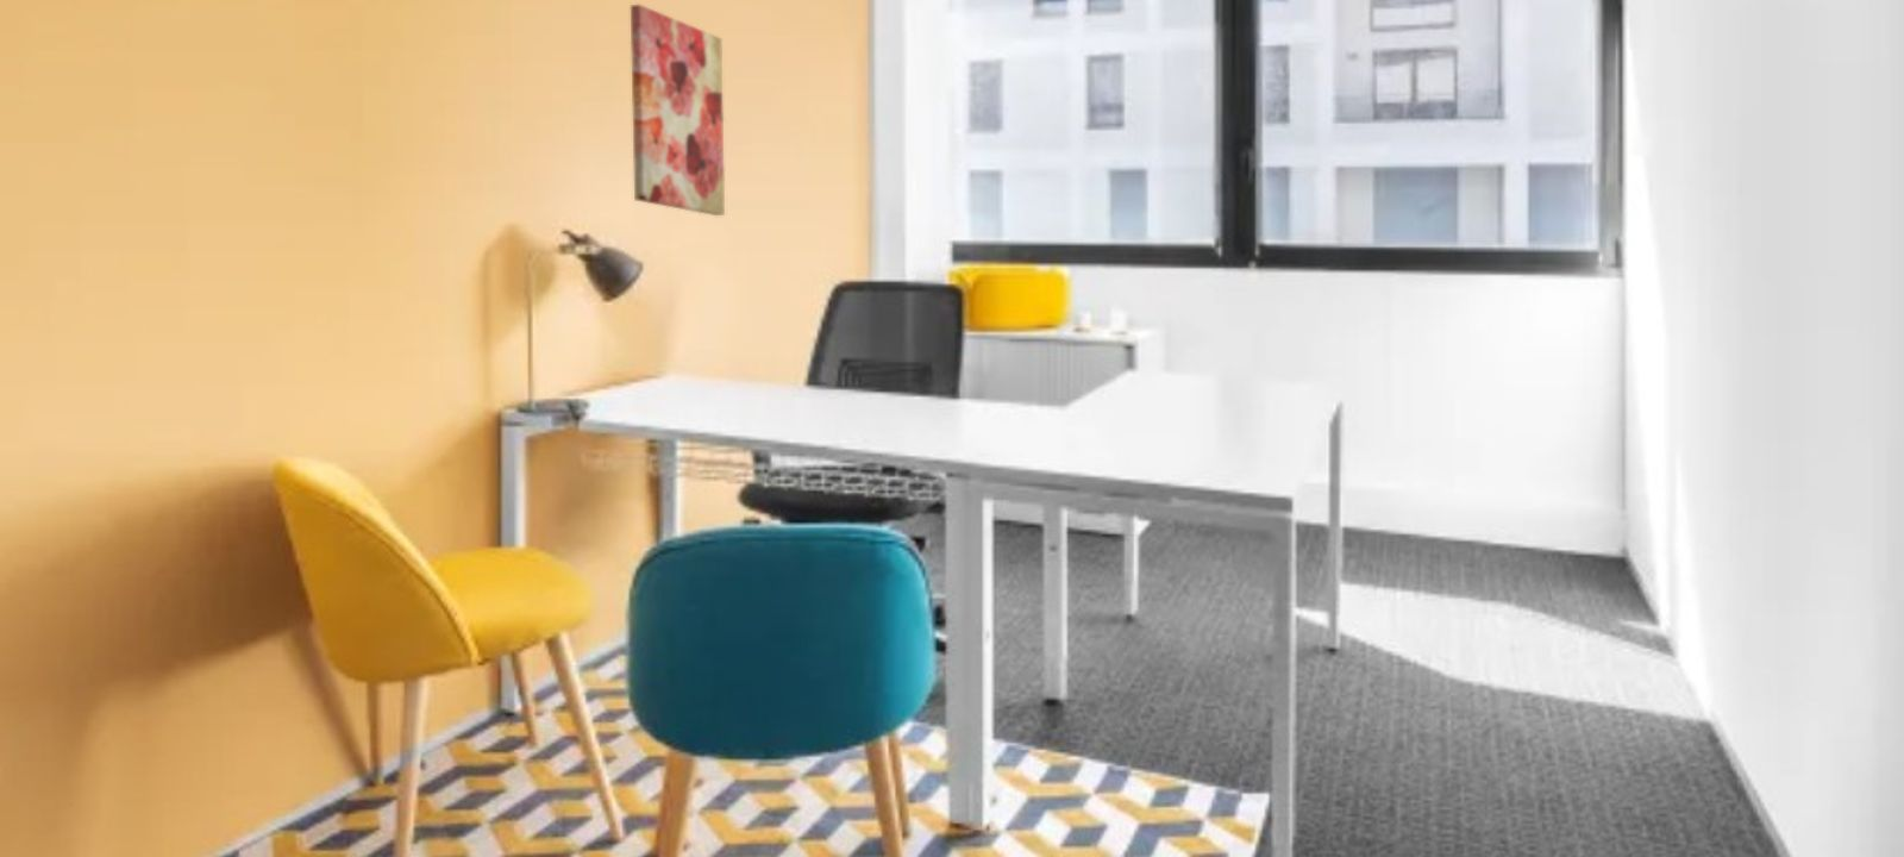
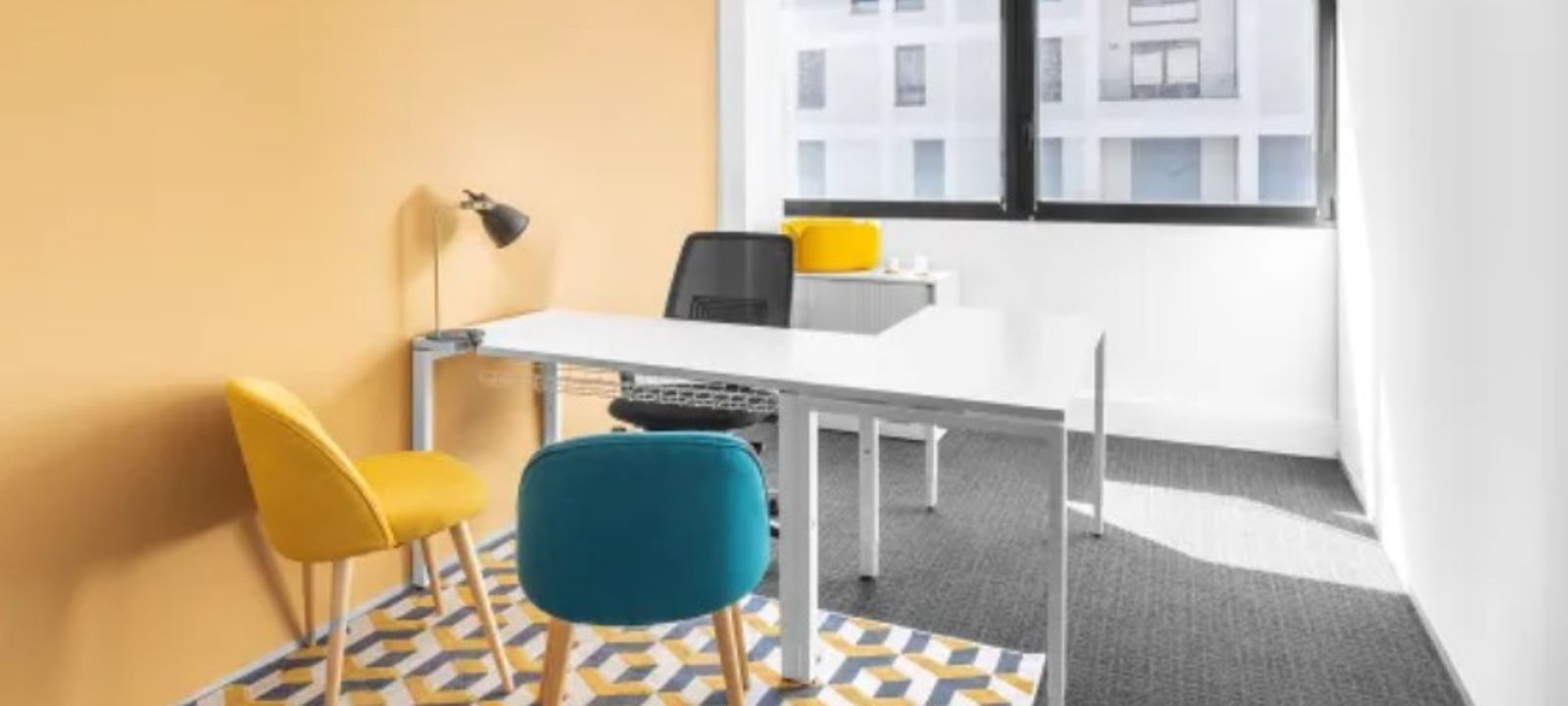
- wall art (680, 115)
